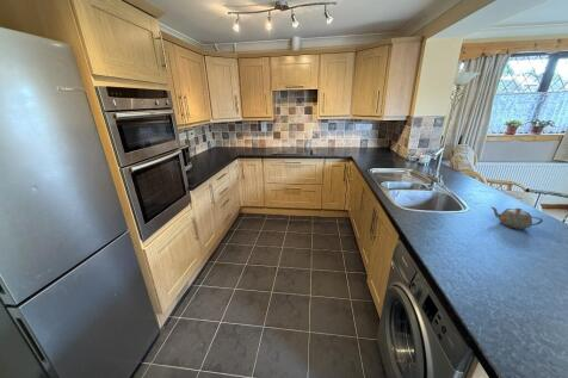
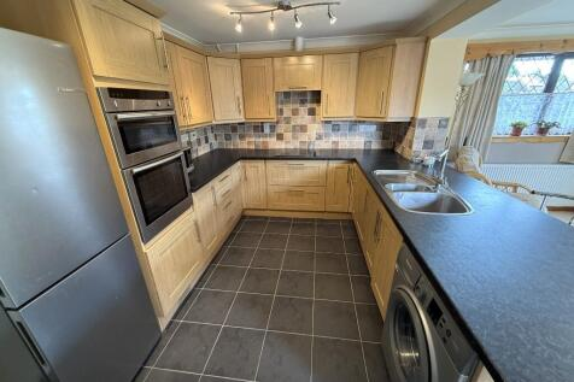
- teapot (513, 216)
